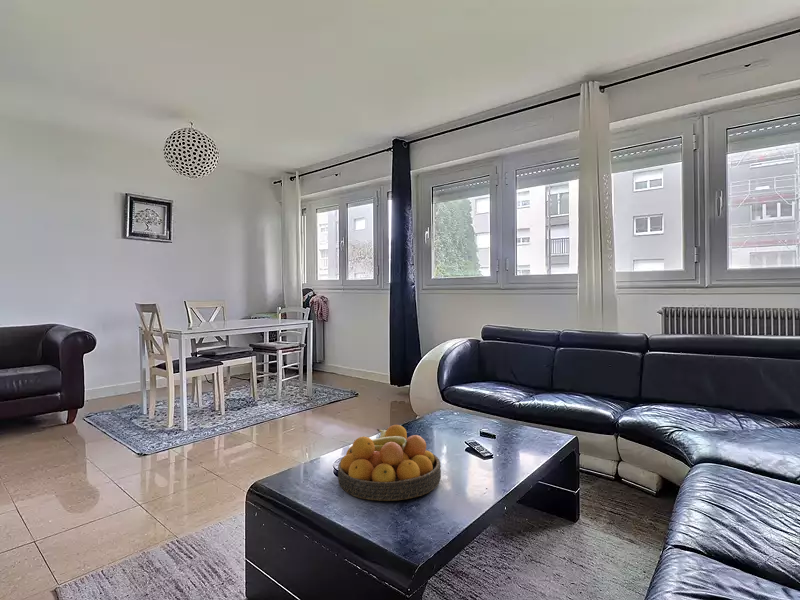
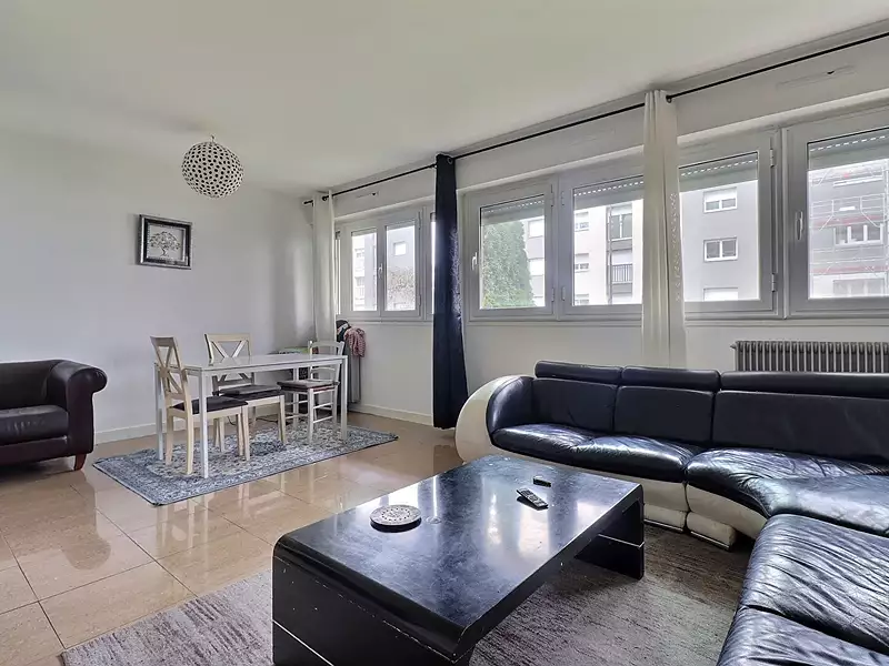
- fruit bowl (389, 455)
